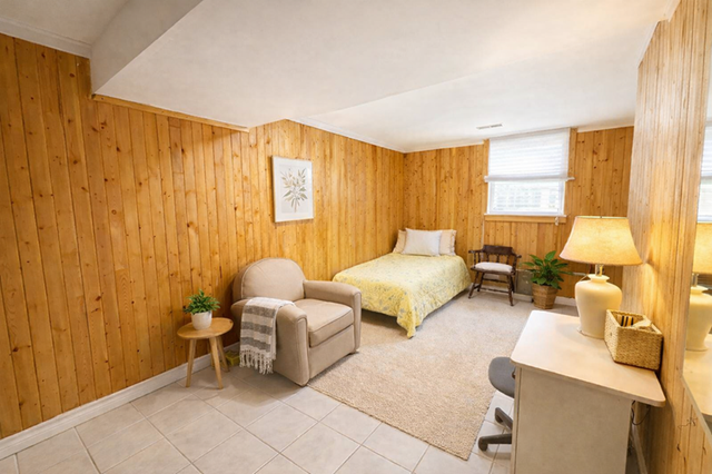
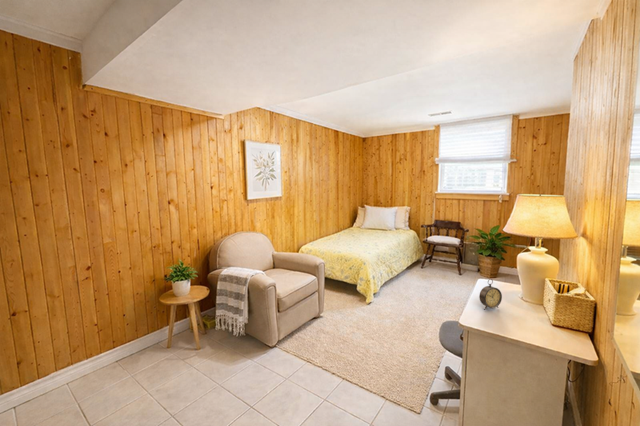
+ alarm clock (490, 293)
